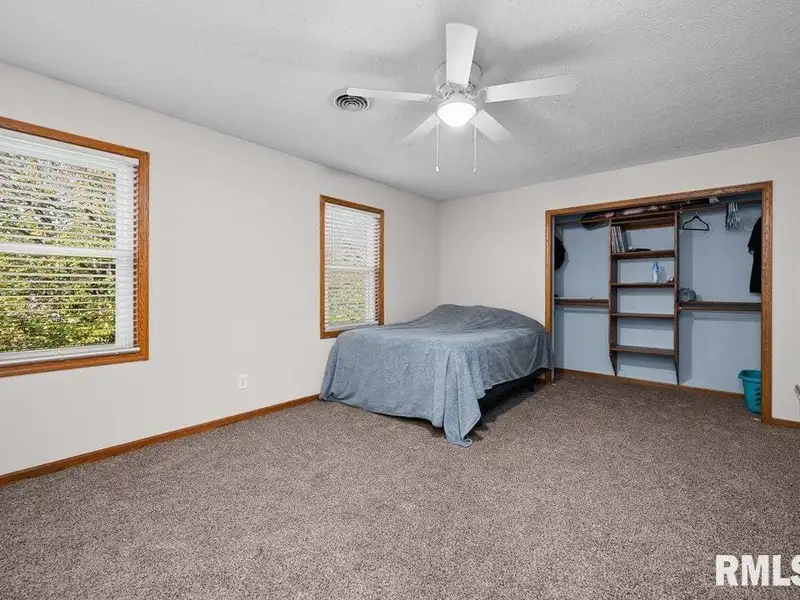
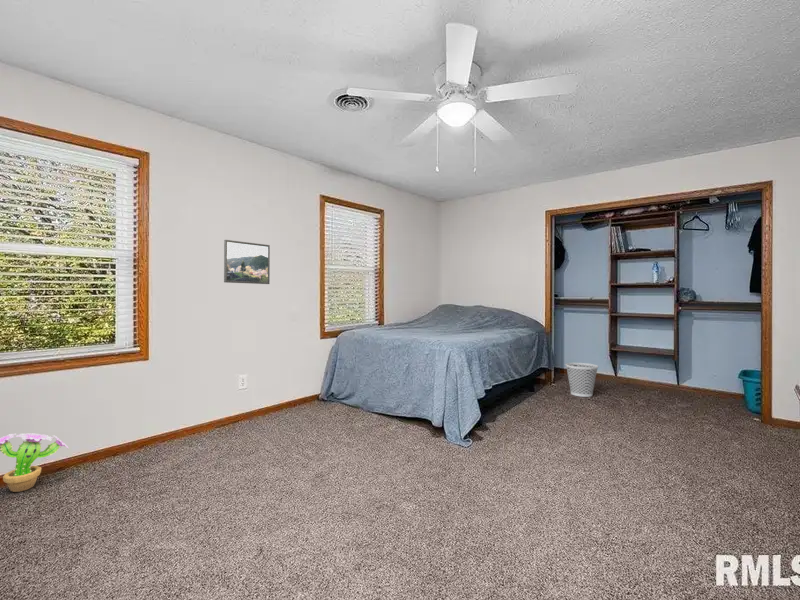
+ decorative plant (29, 458)
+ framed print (247, 262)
+ wastebasket (581, 379)
